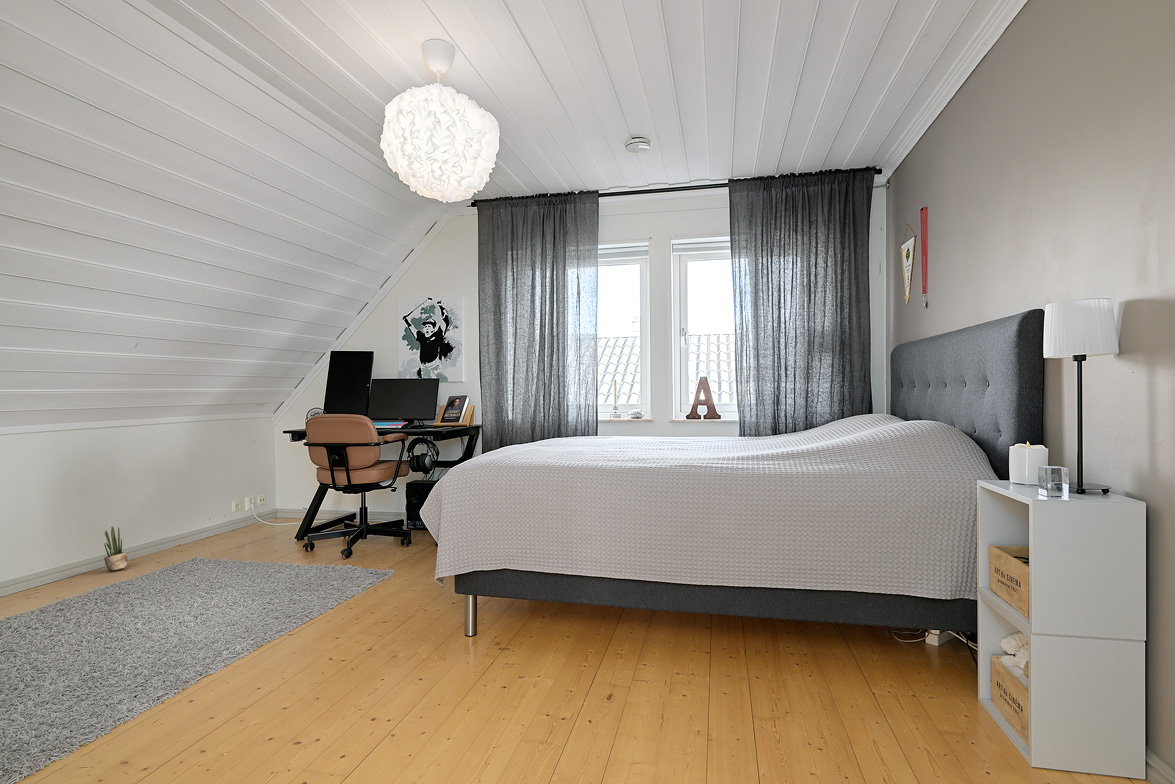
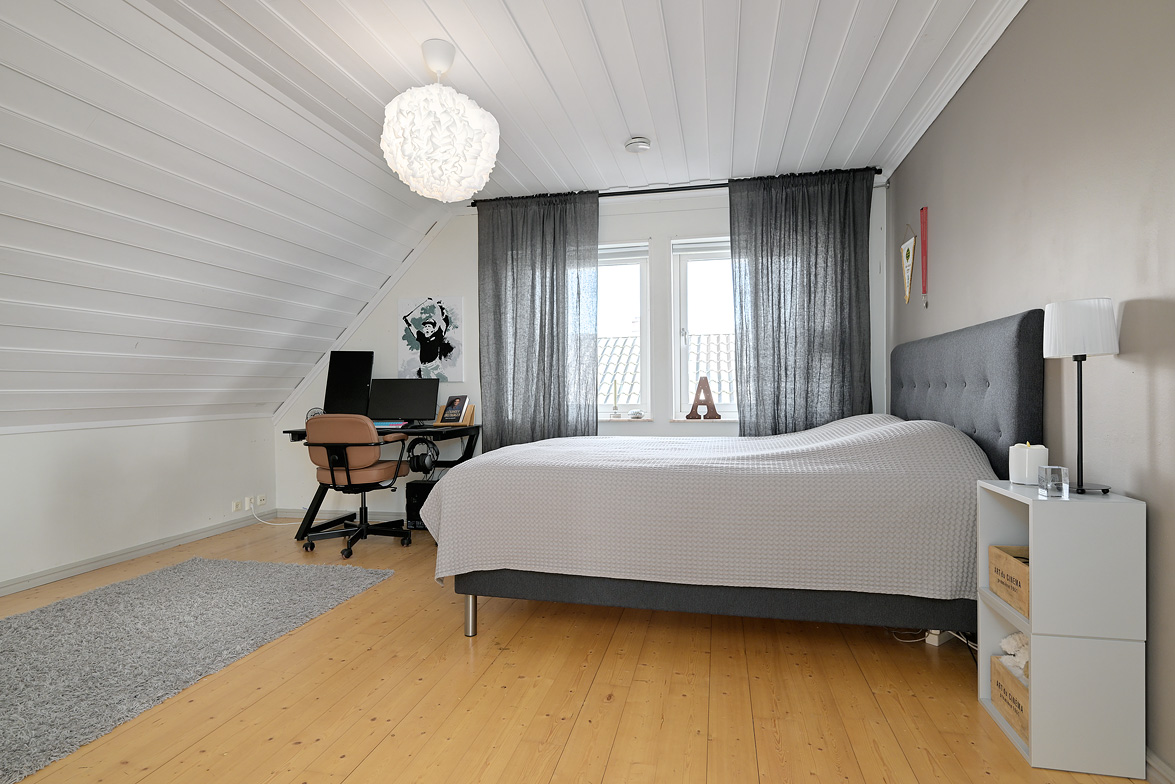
- potted plant (114, 547)
